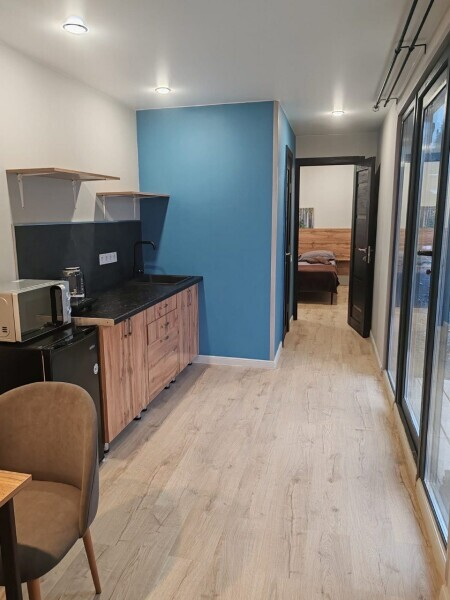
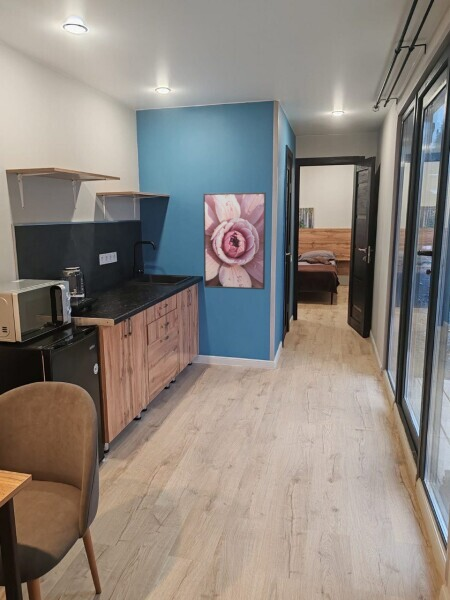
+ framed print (234, 241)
